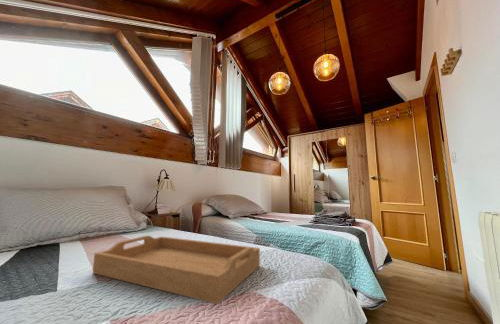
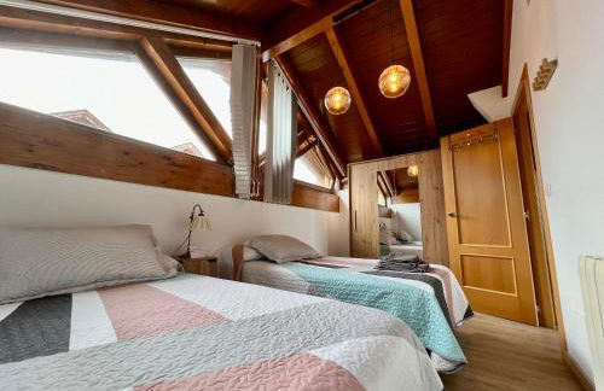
- serving tray (180, 256)
